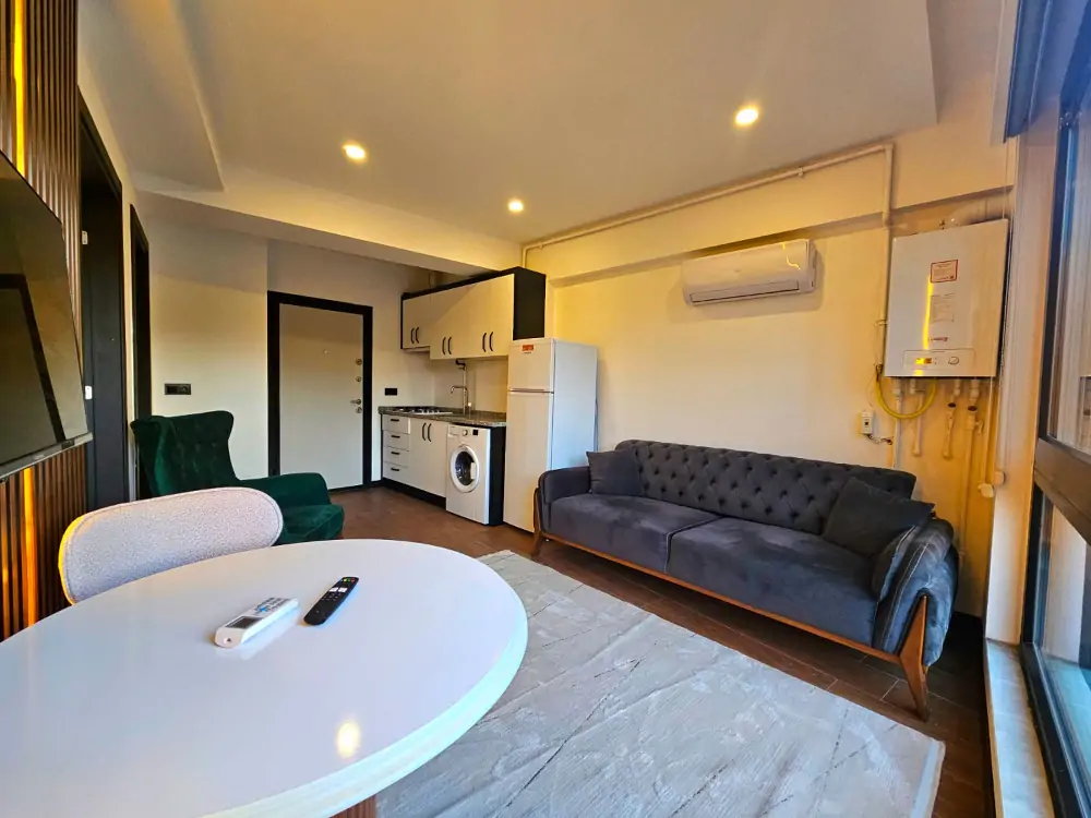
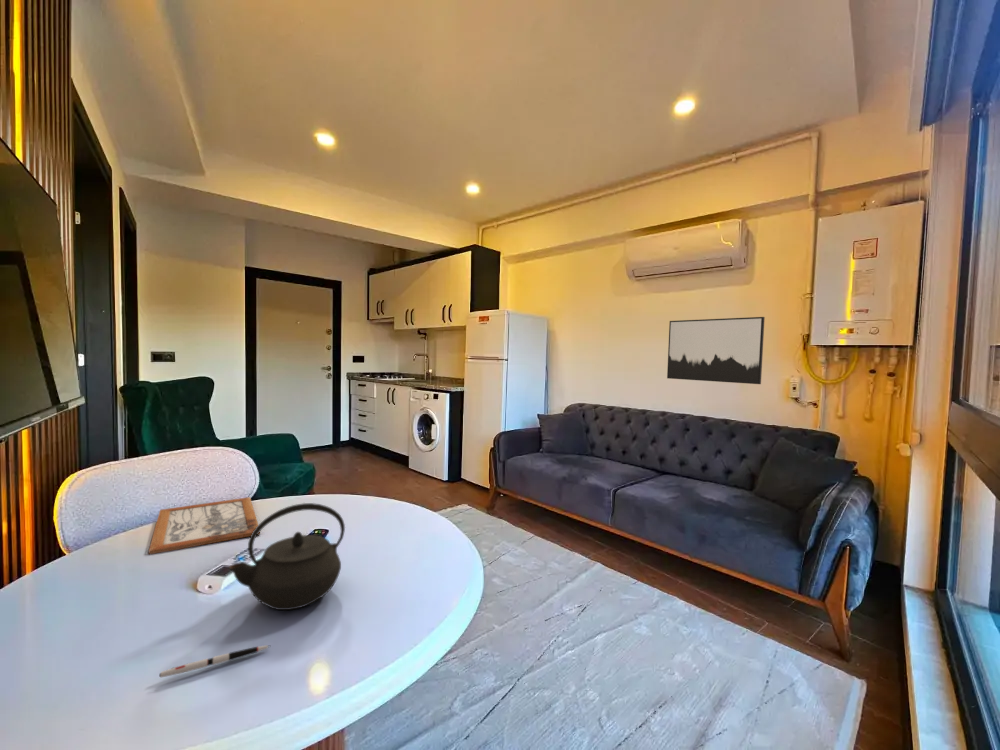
+ picture frame (207, 521)
+ wall art (711, 350)
+ pen (218, 659)
+ kettle (290, 551)
